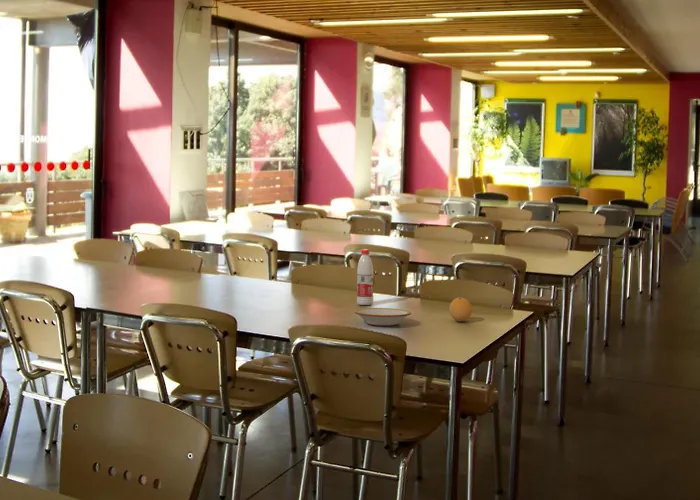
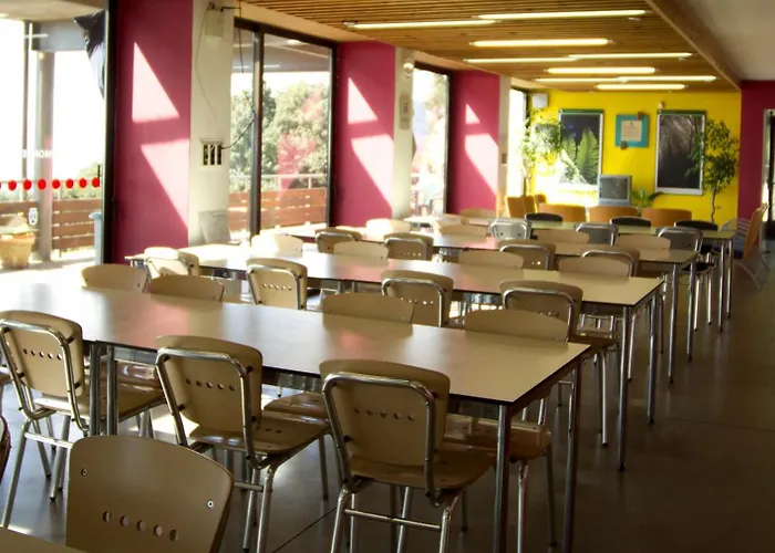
- bowl (382, 317)
- water bottle (365, 276)
- fruit (460, 309)
